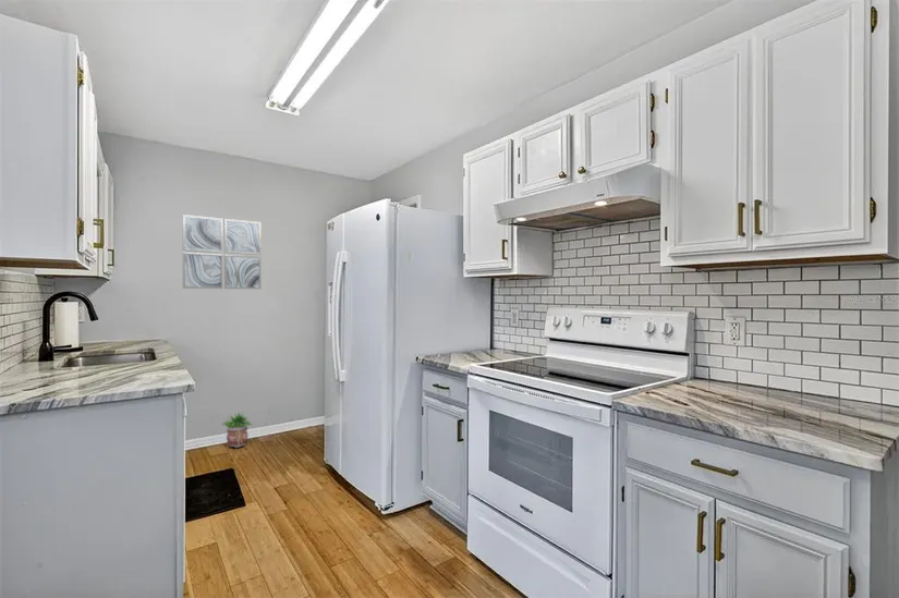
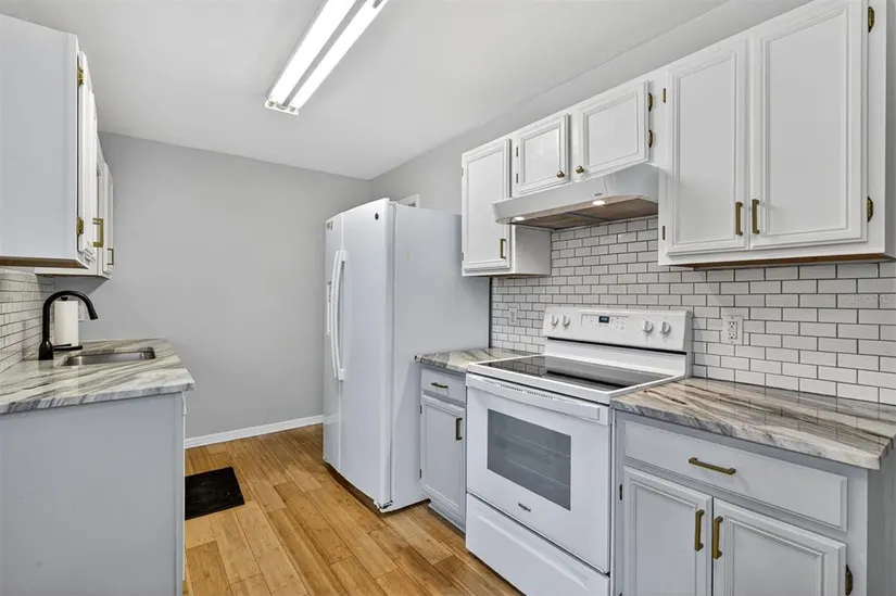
- wall art (224, 255)
- potted plant (236, 428)
